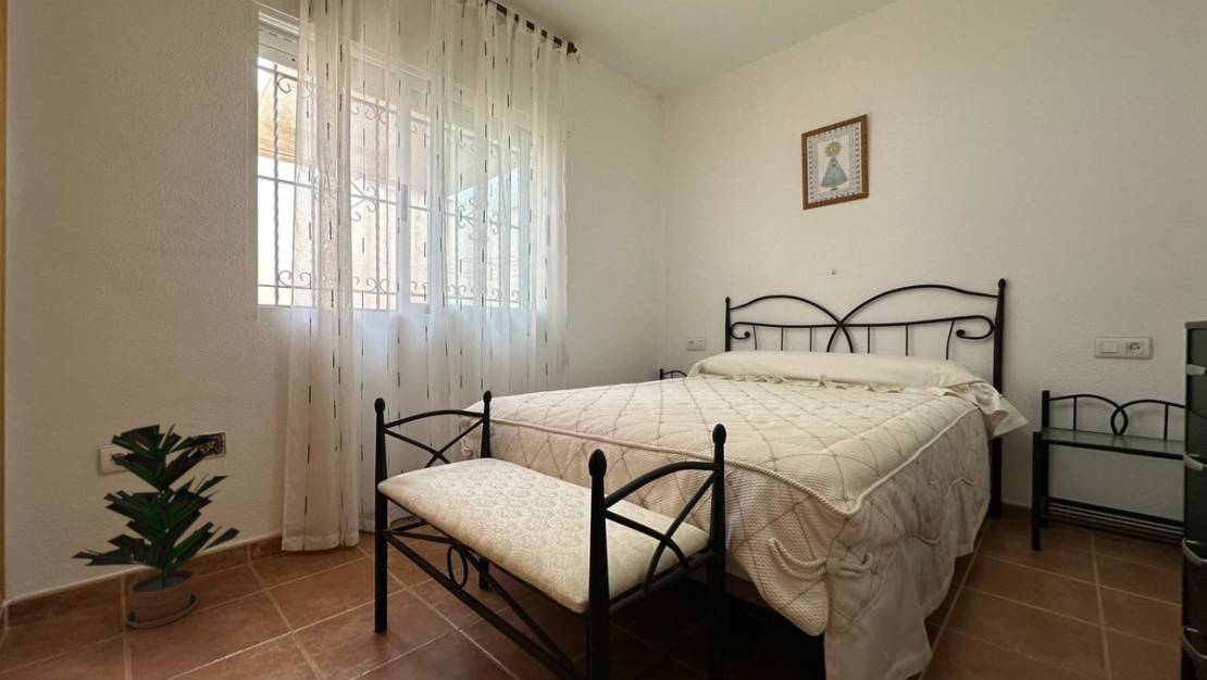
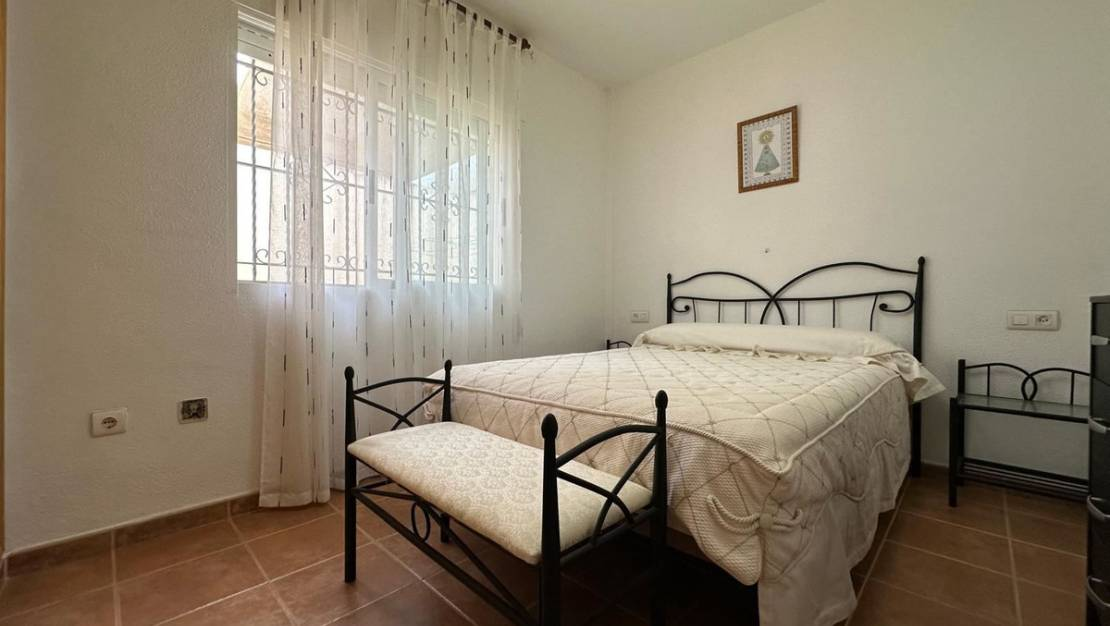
- potted plant (161, 517)
